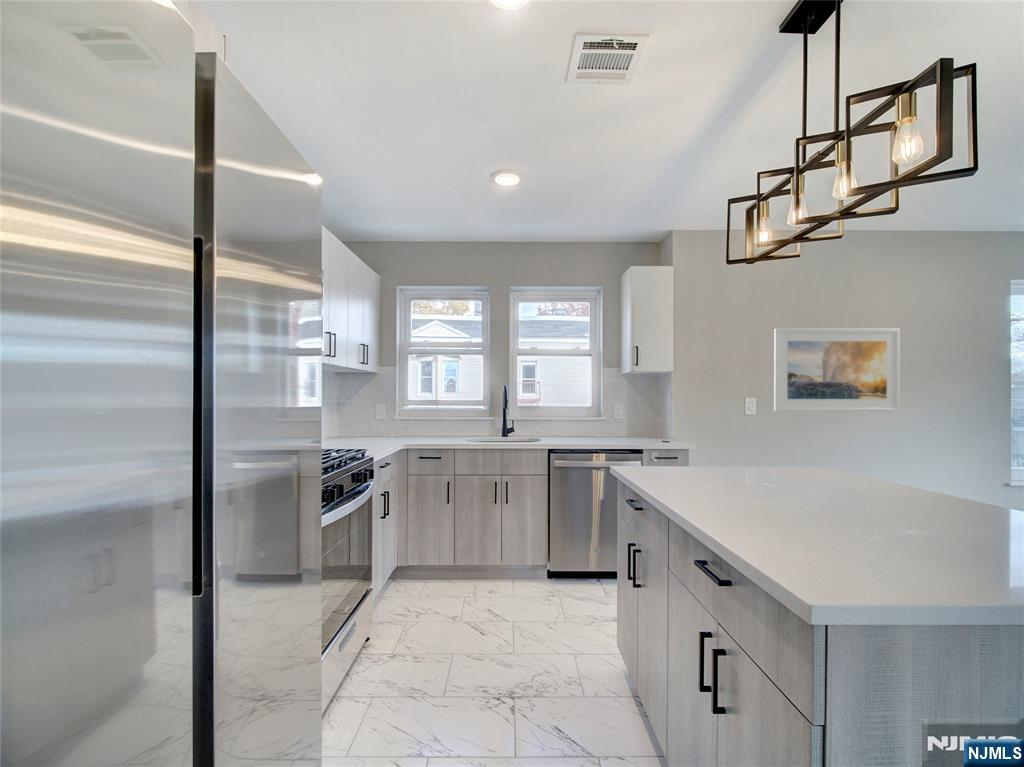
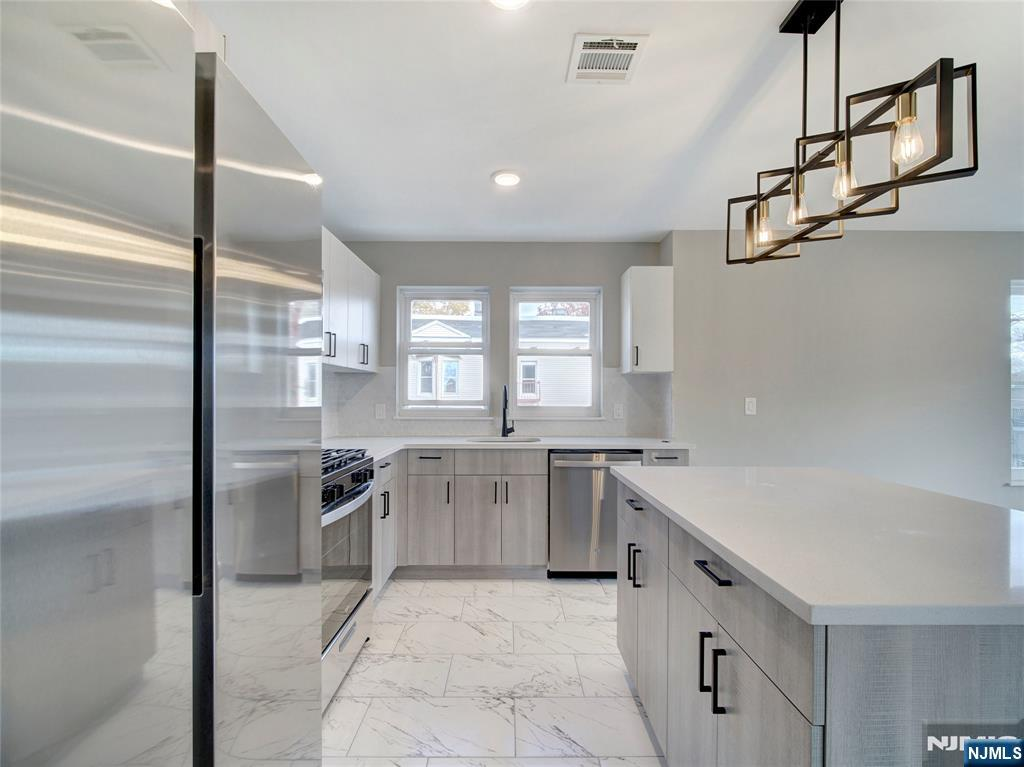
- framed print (836, 370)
